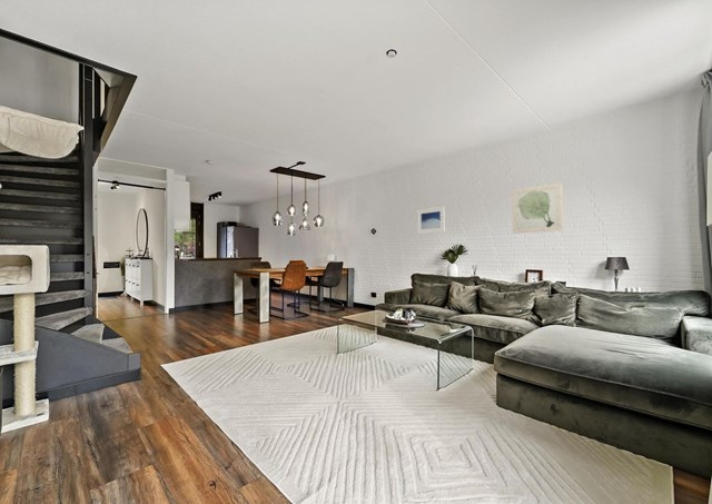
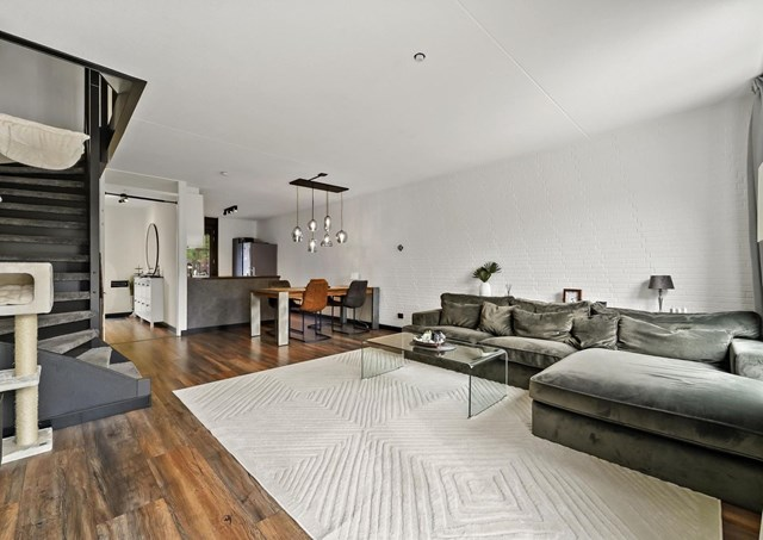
- wall art (535, 209)
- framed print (431, 220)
